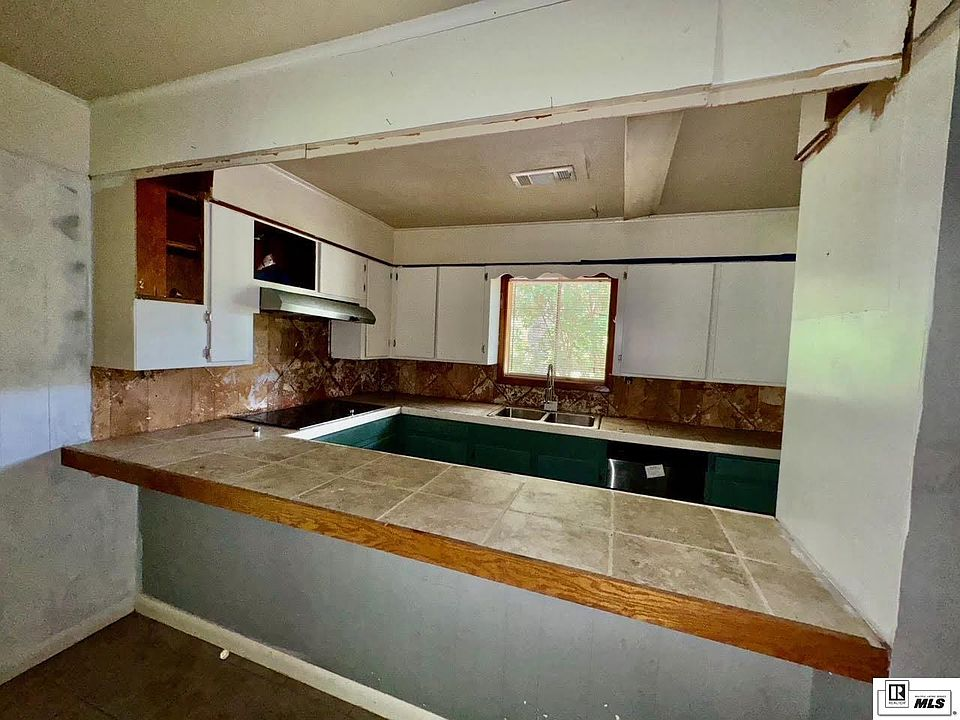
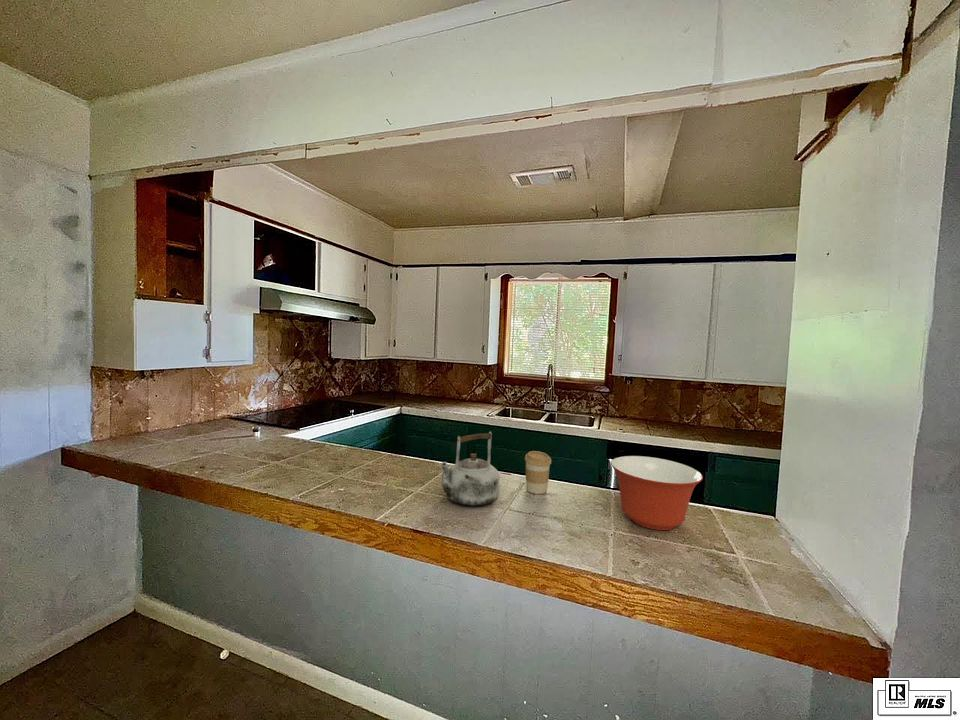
+ mixing bowl (653, 494)
+ coffee cup (537, 471)
+ kettle (467, 467)
